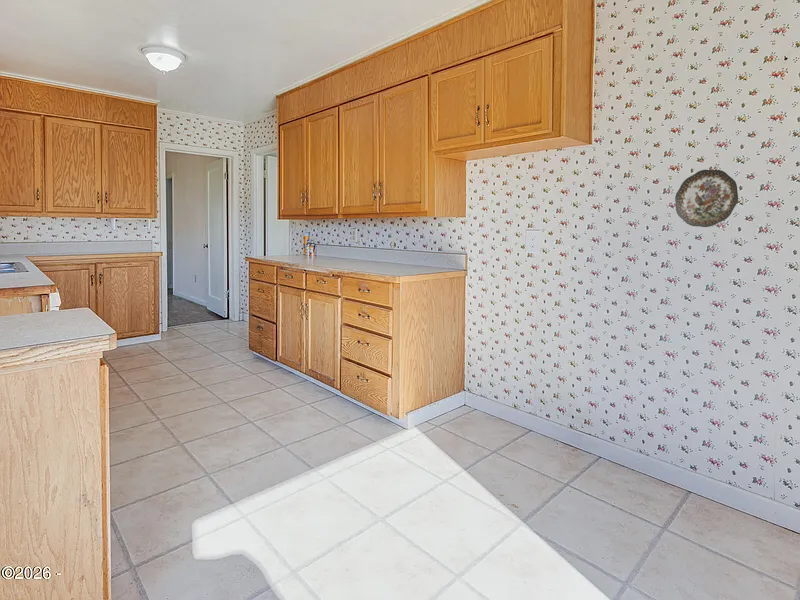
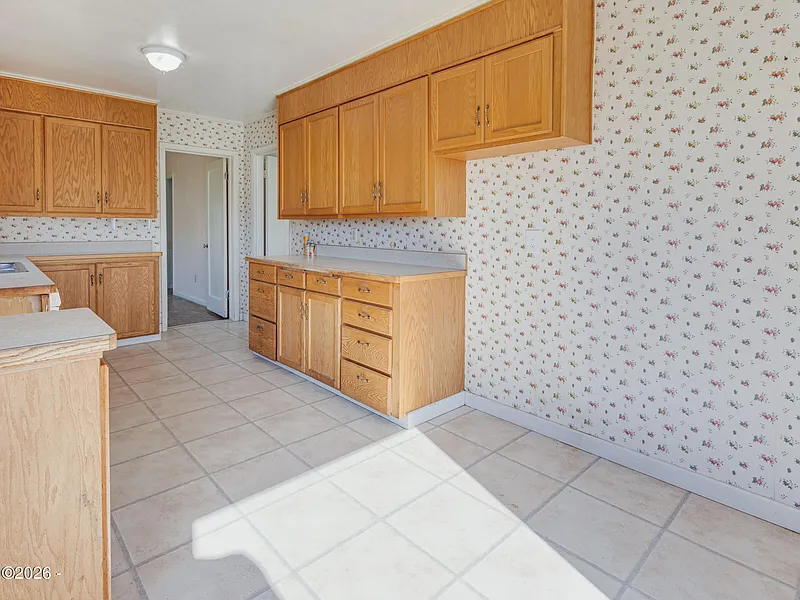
- decorative plate (706, 198)
